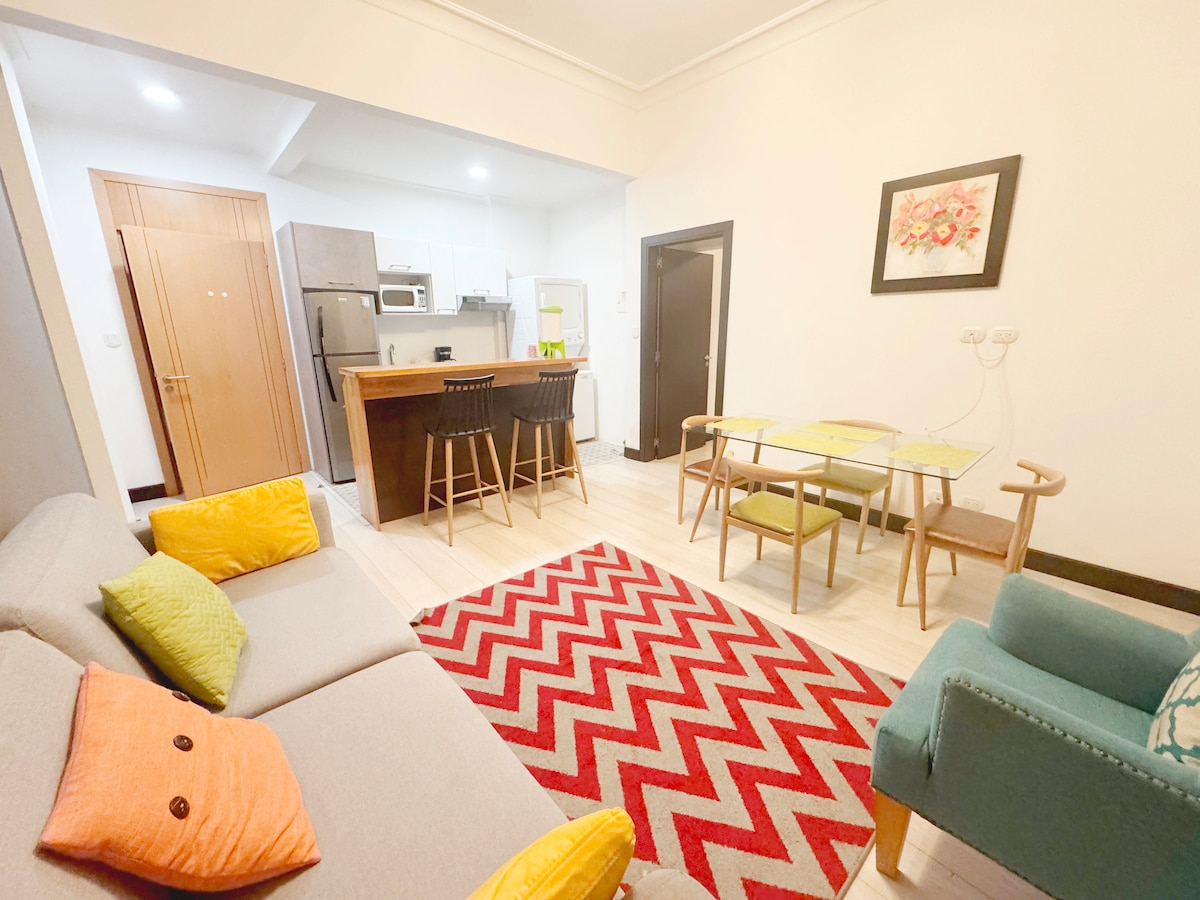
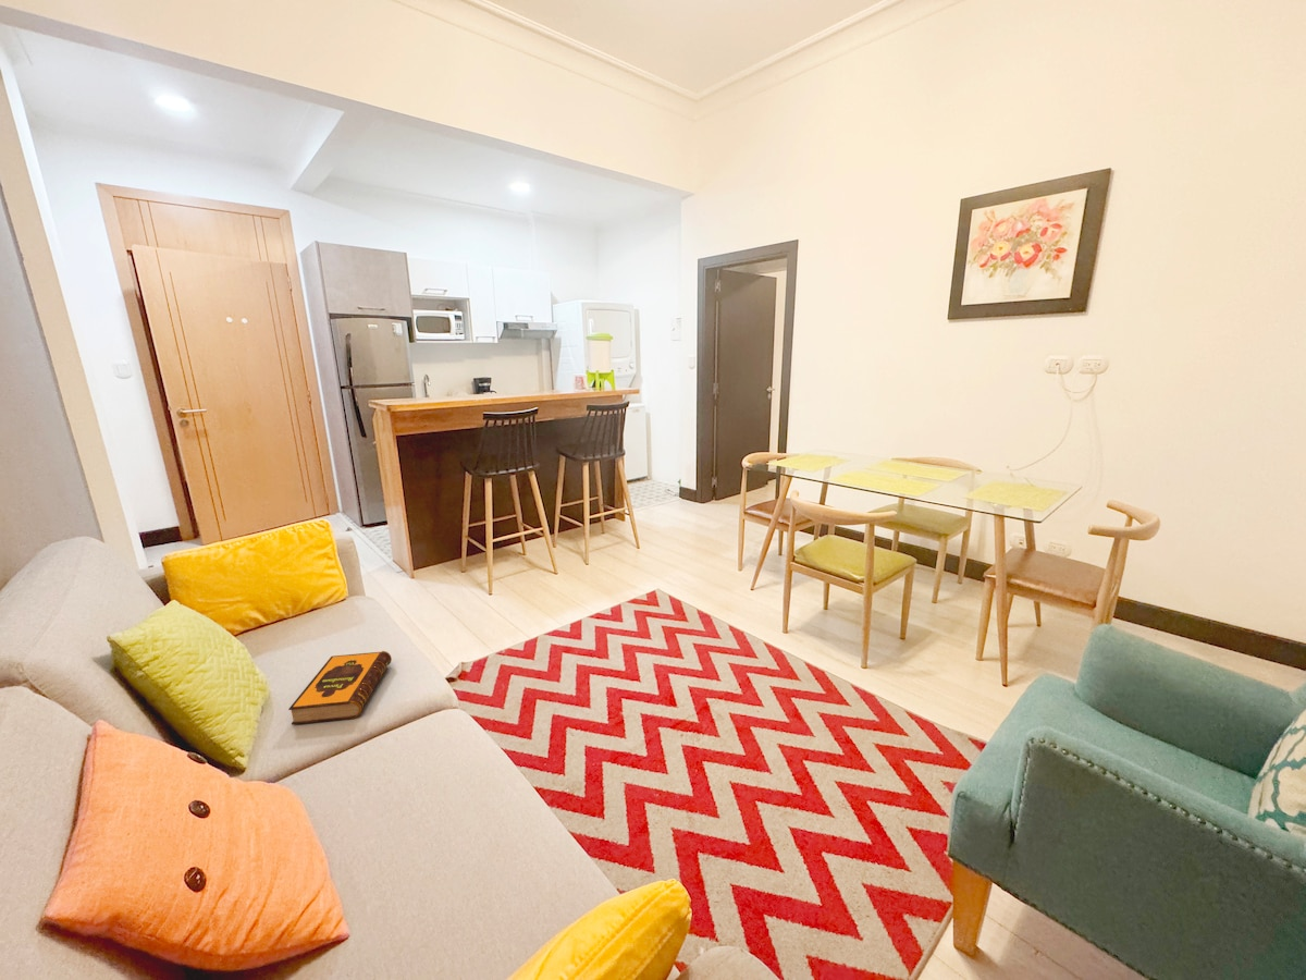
+ hardback book (345, 684)
